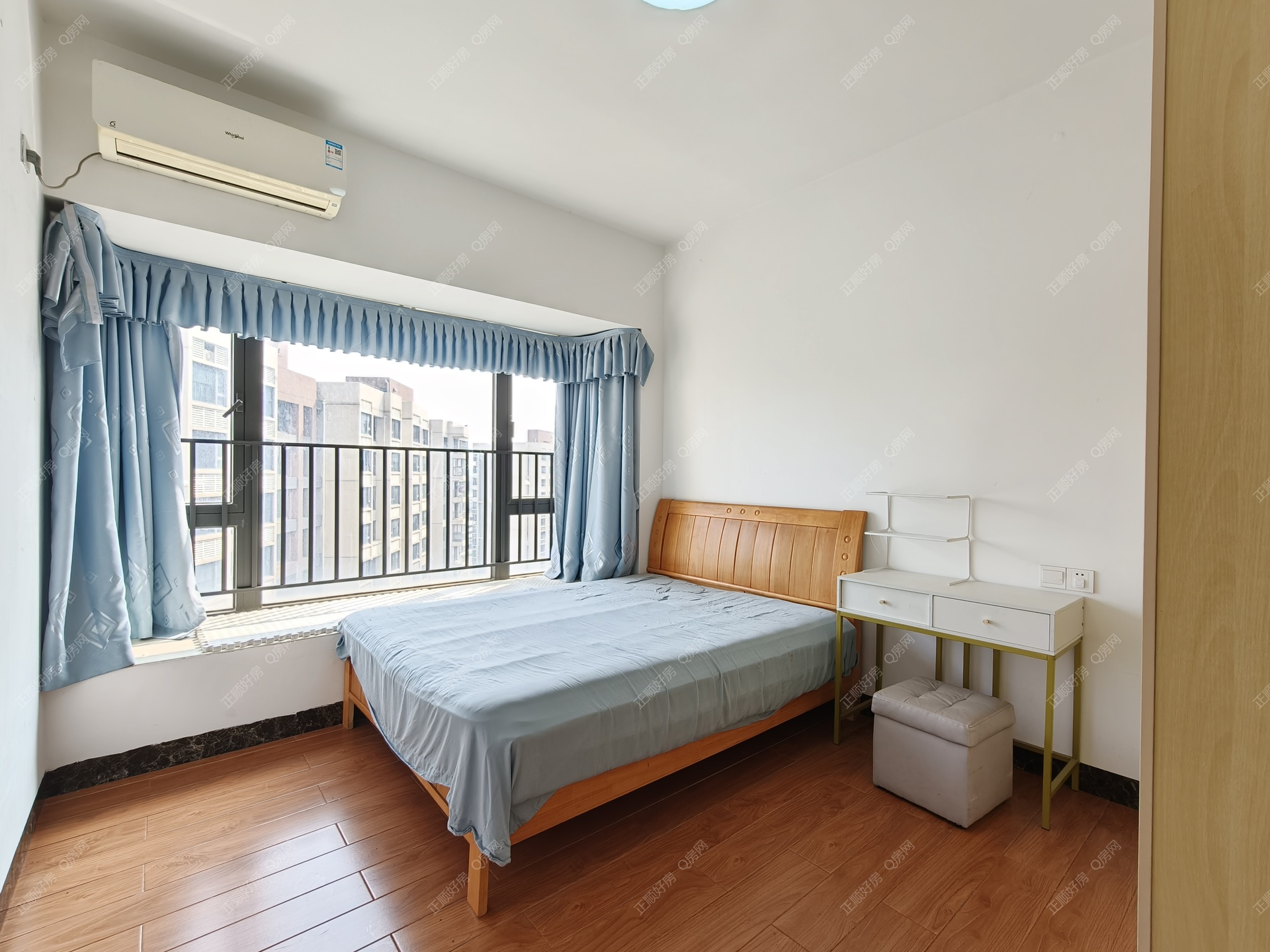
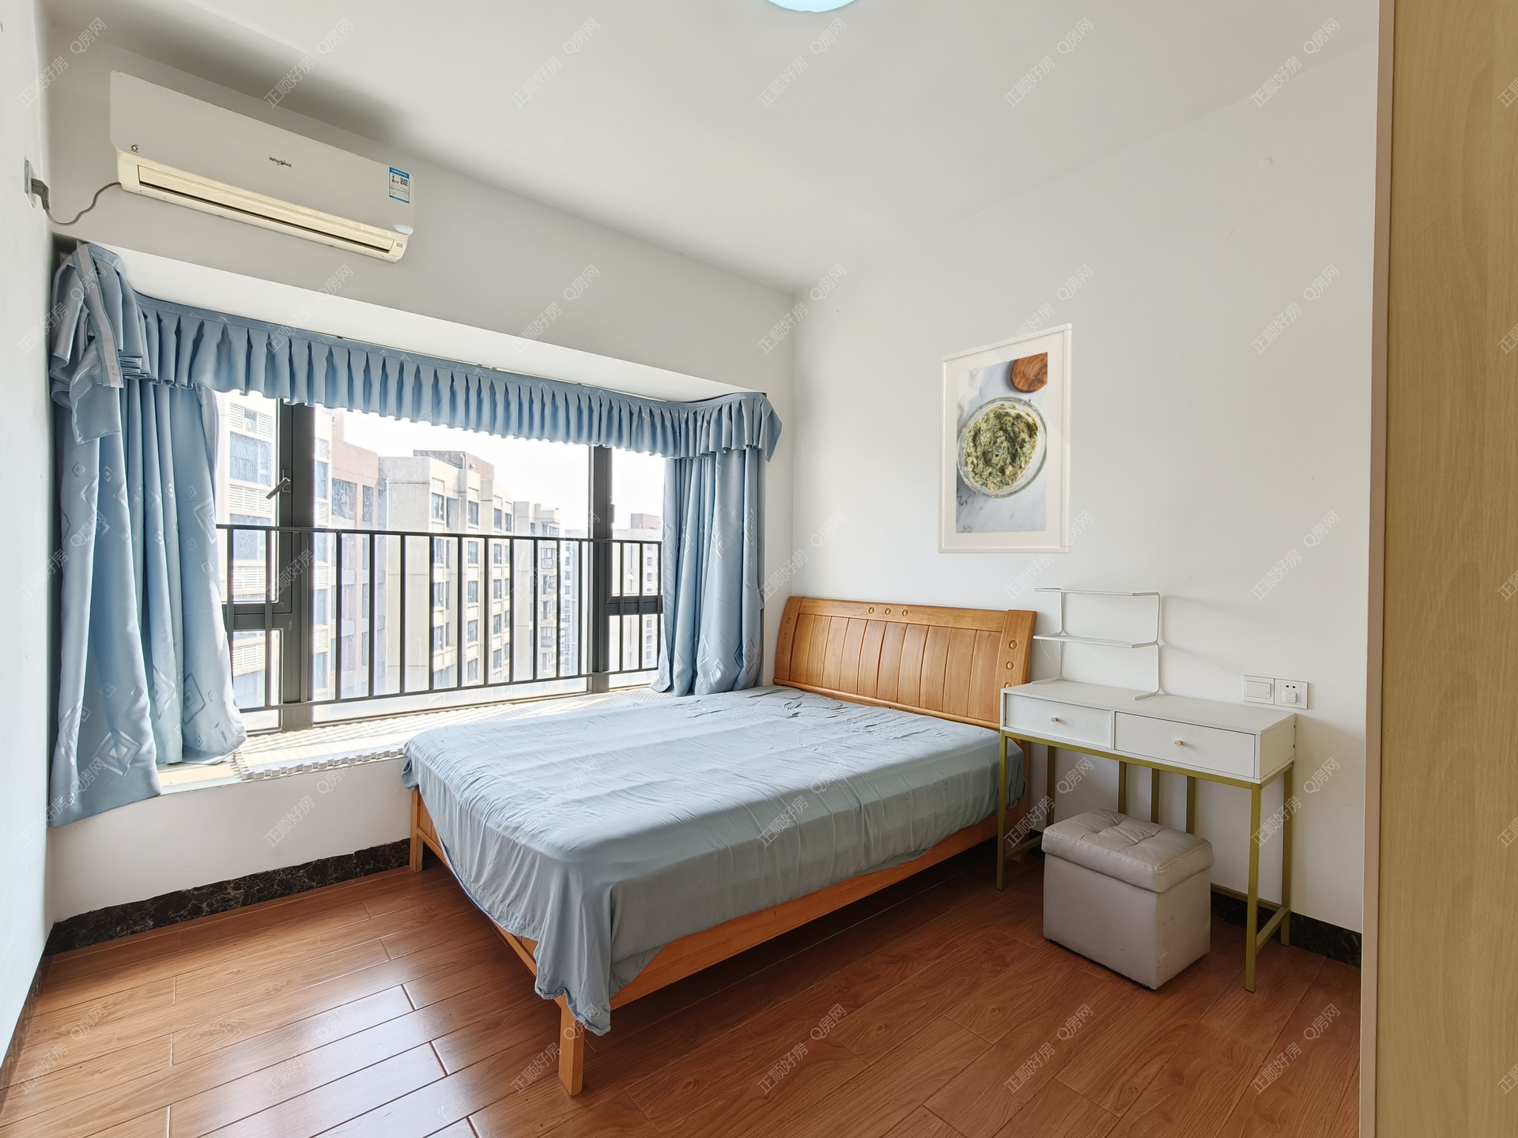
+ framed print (999, 447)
